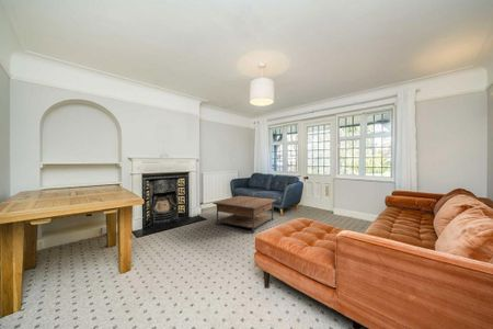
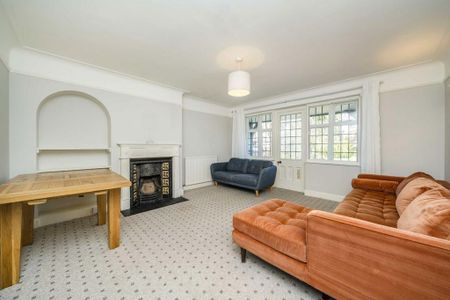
- coffee table (245, 211)
